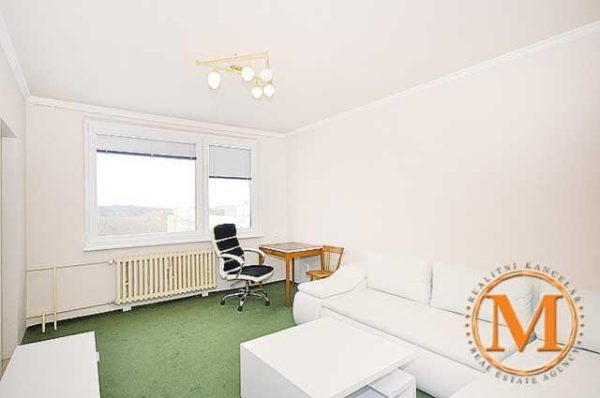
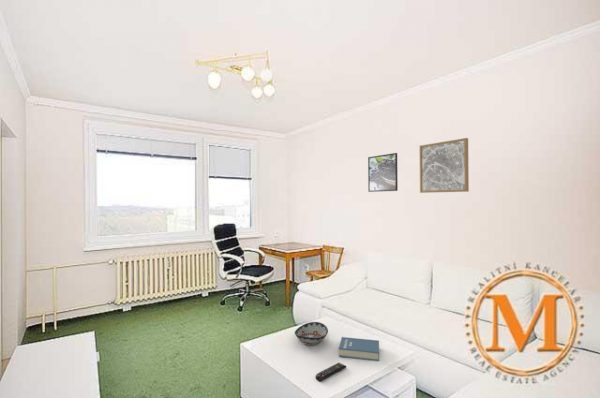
+ book (359, 348)
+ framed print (382, 173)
+ decorative bowl (311, 335)
+ wall art (442, 167)
+ remote control (331, 371)
